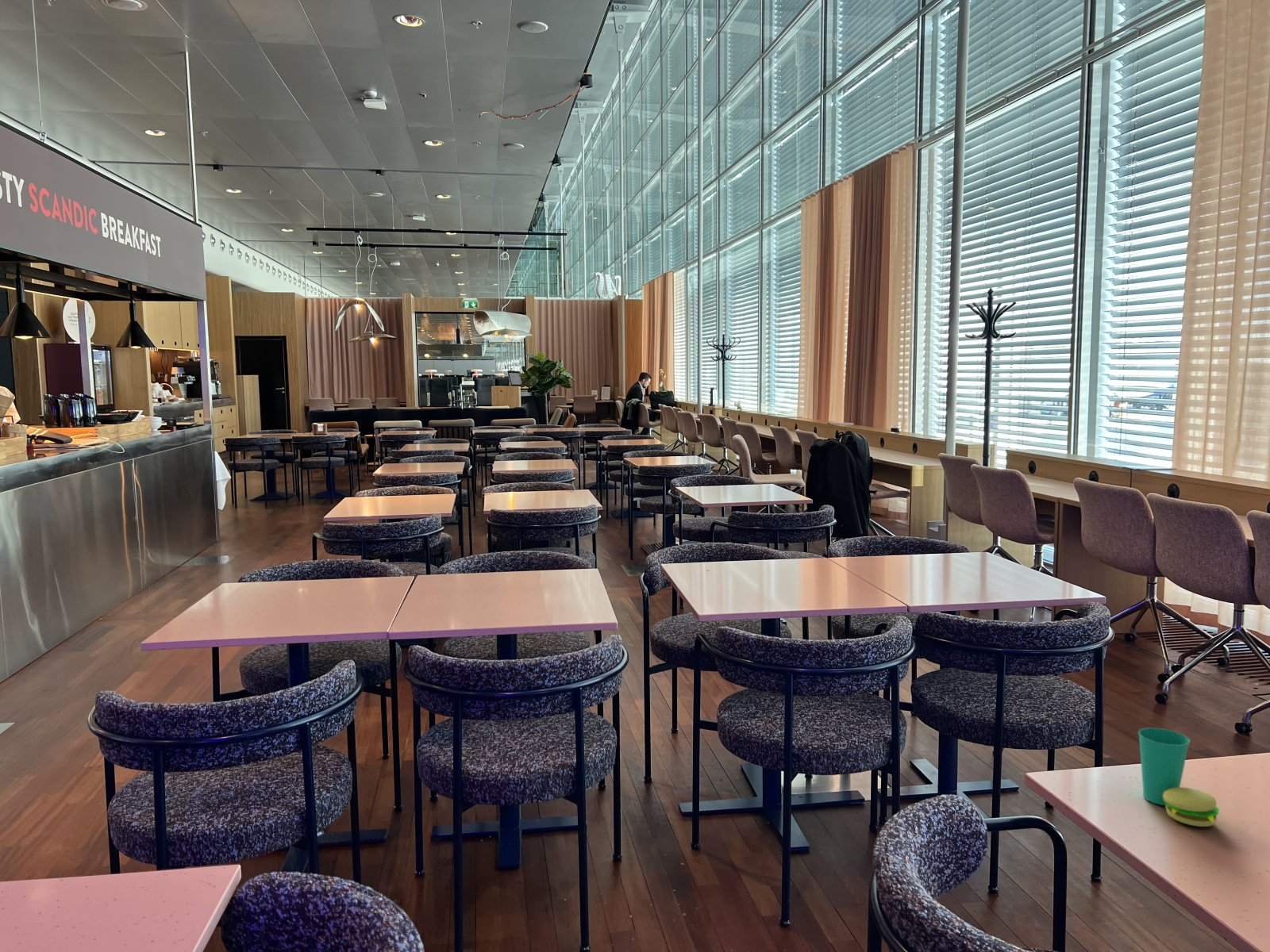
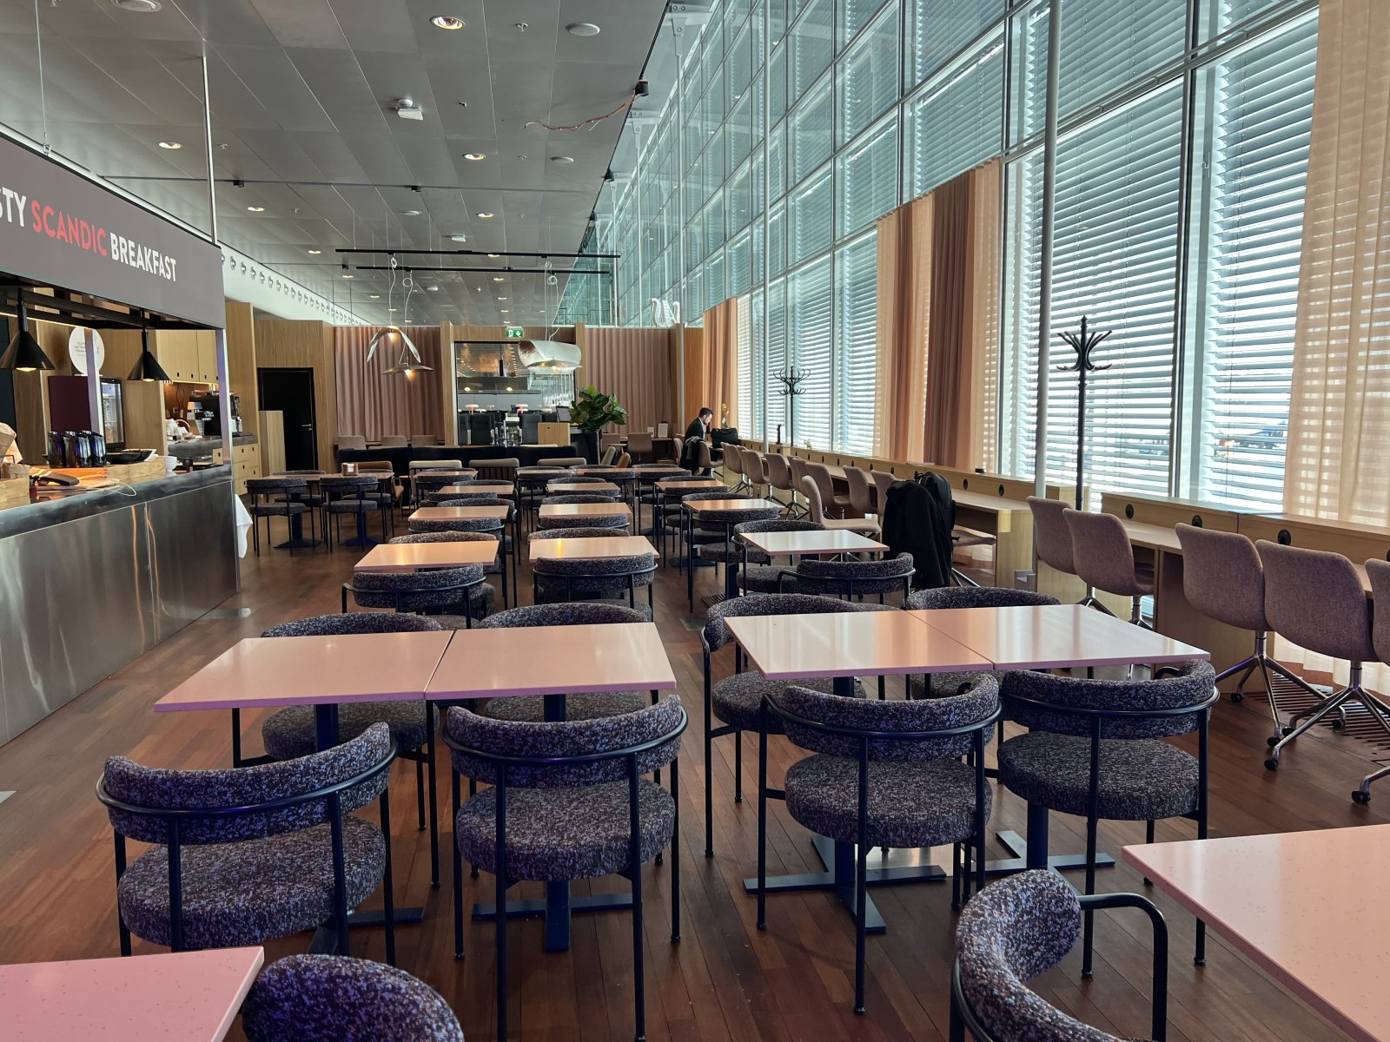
- cup (1177, 777)
